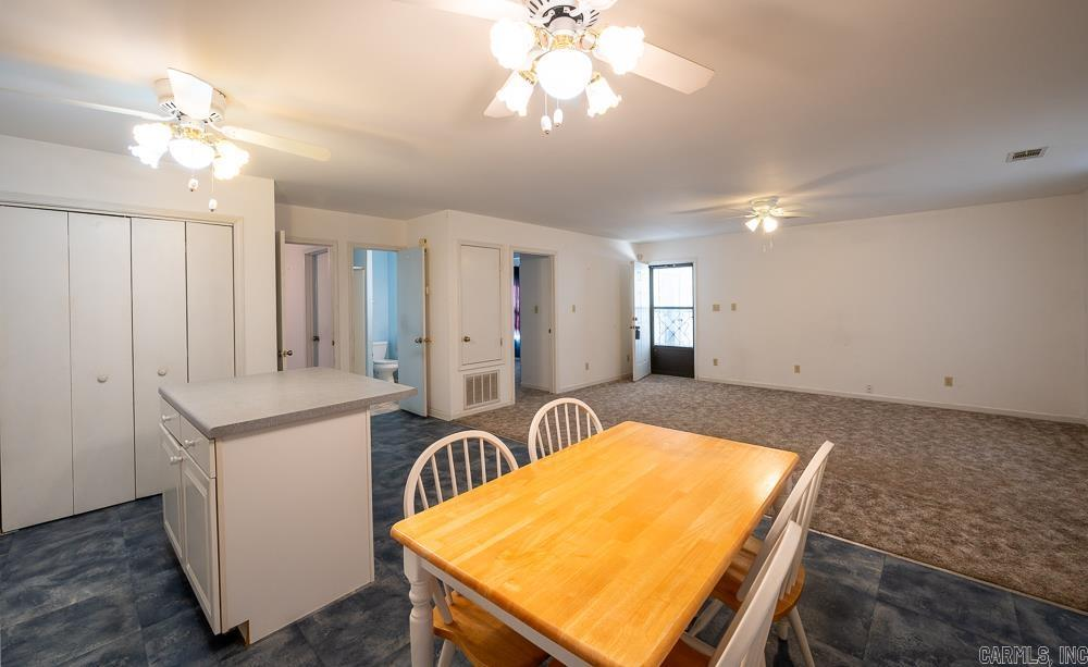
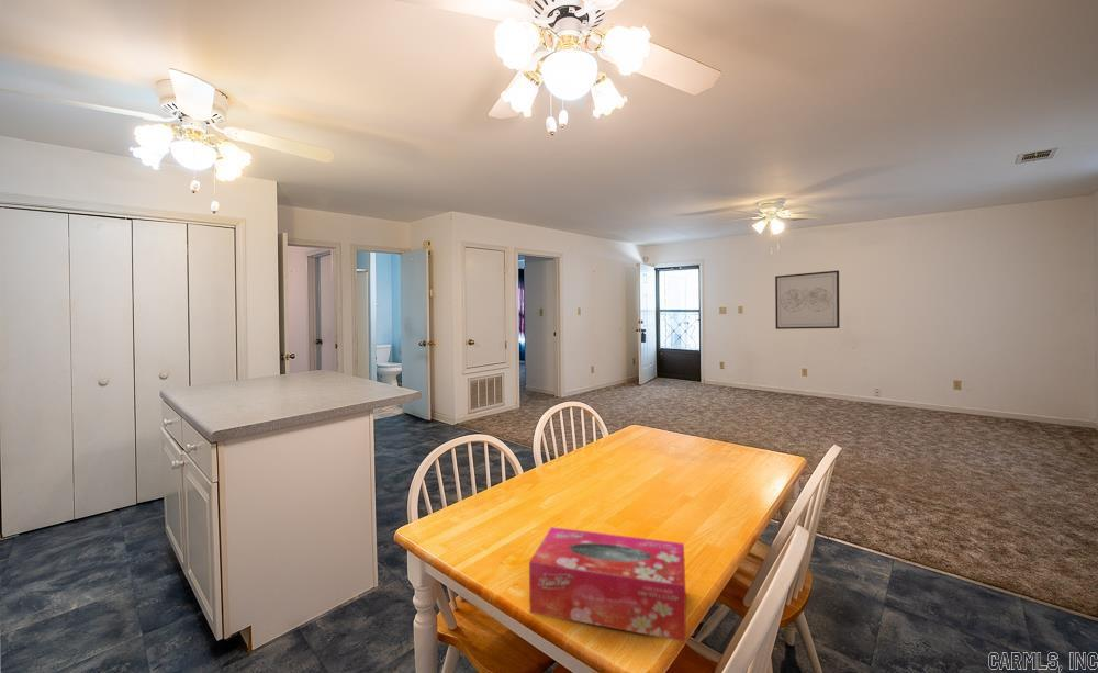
+ tissue box (609, 576)
+ wall art (806, 301)
